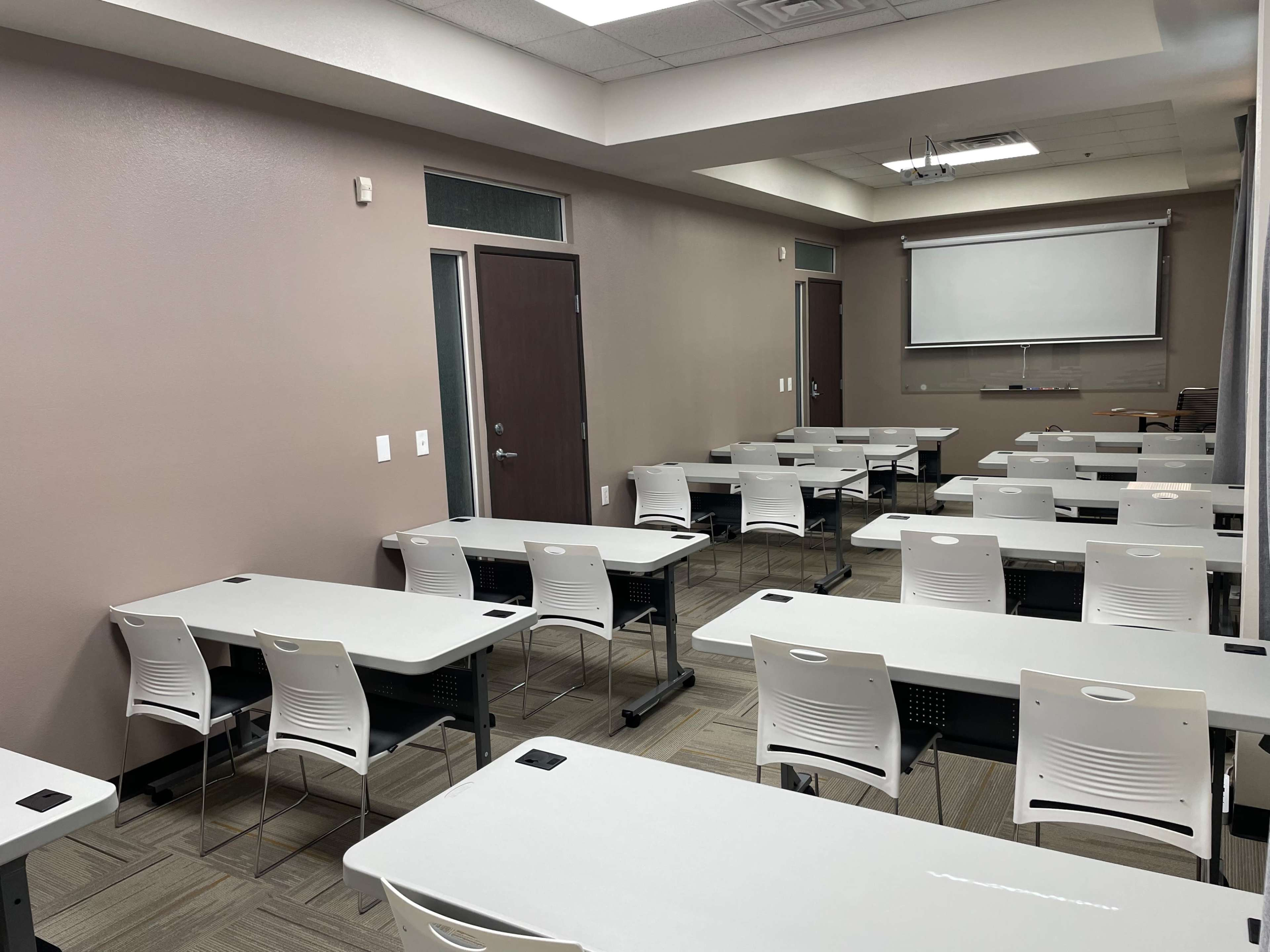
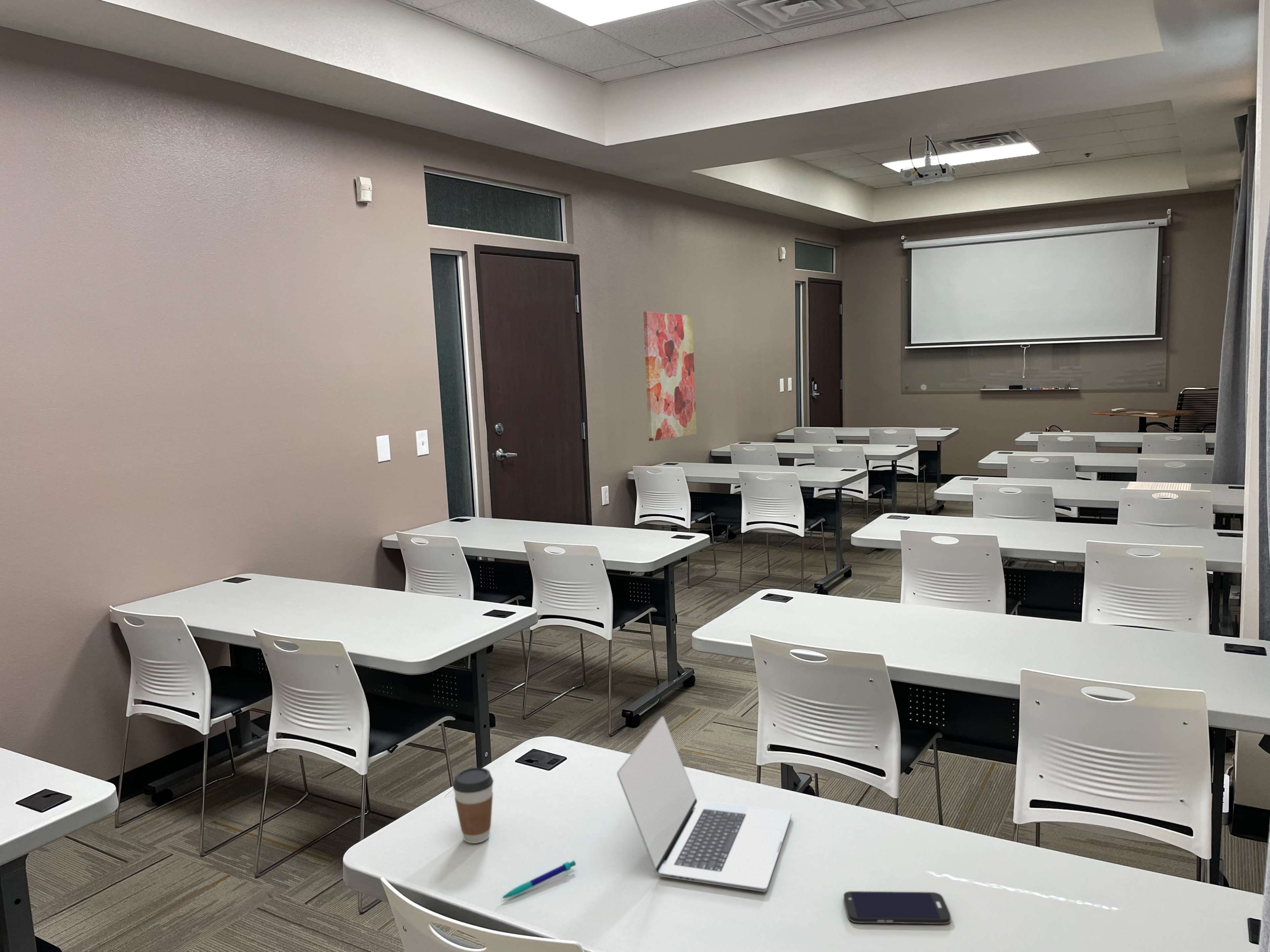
+ coffee cup (475, 806)
+ laptop (708, 802)
+ smartphone (896, 907)
+ wall art (671, 376)
+ pen (538, 879)
